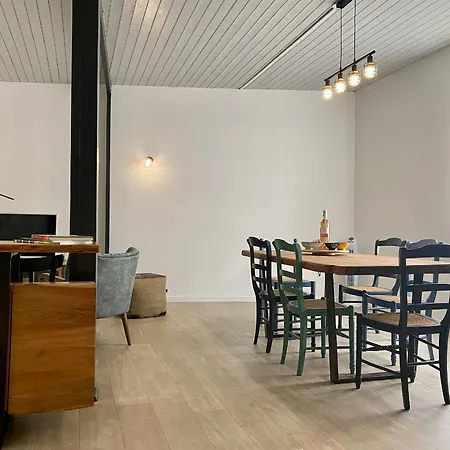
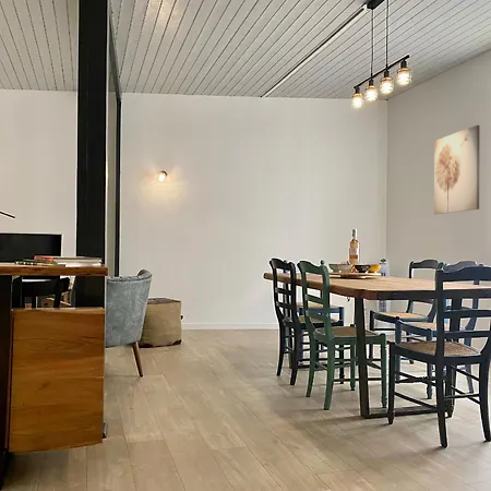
+ wall art (455, 172)
